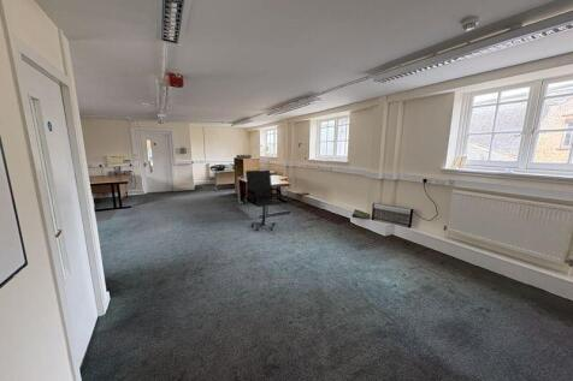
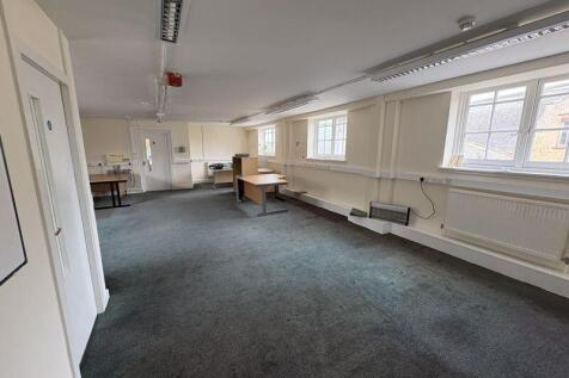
- office chair (264, 200)
